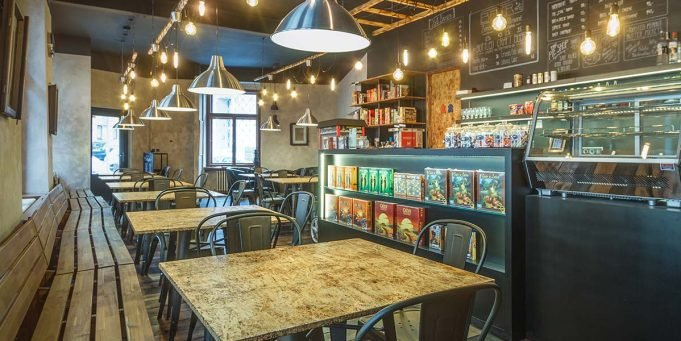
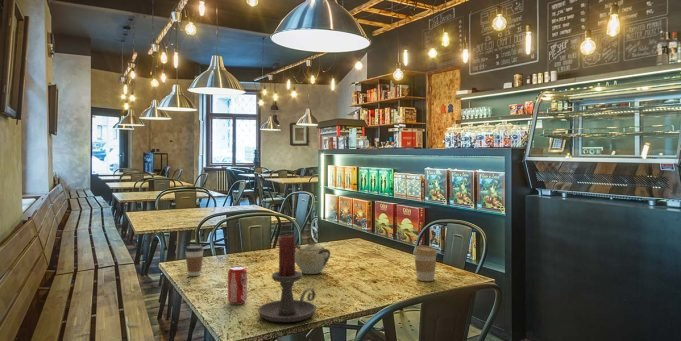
+ coffee cup (425, 262)
+ candle holder (292, 273)
+ beverage can (237, 285)
+ sugar bowl (311, 254)
+ coffee cup (194, 260)
